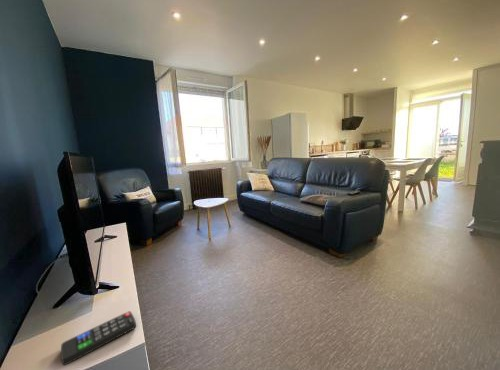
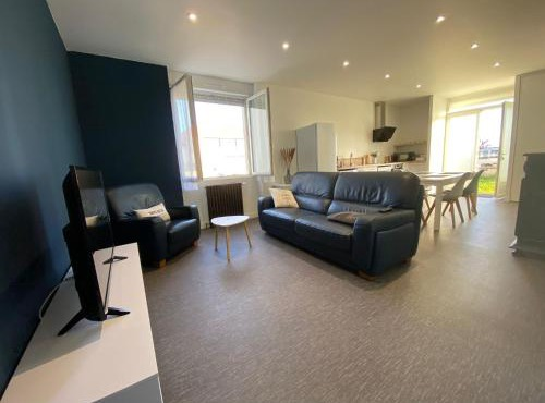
- remote control (100, 334)
